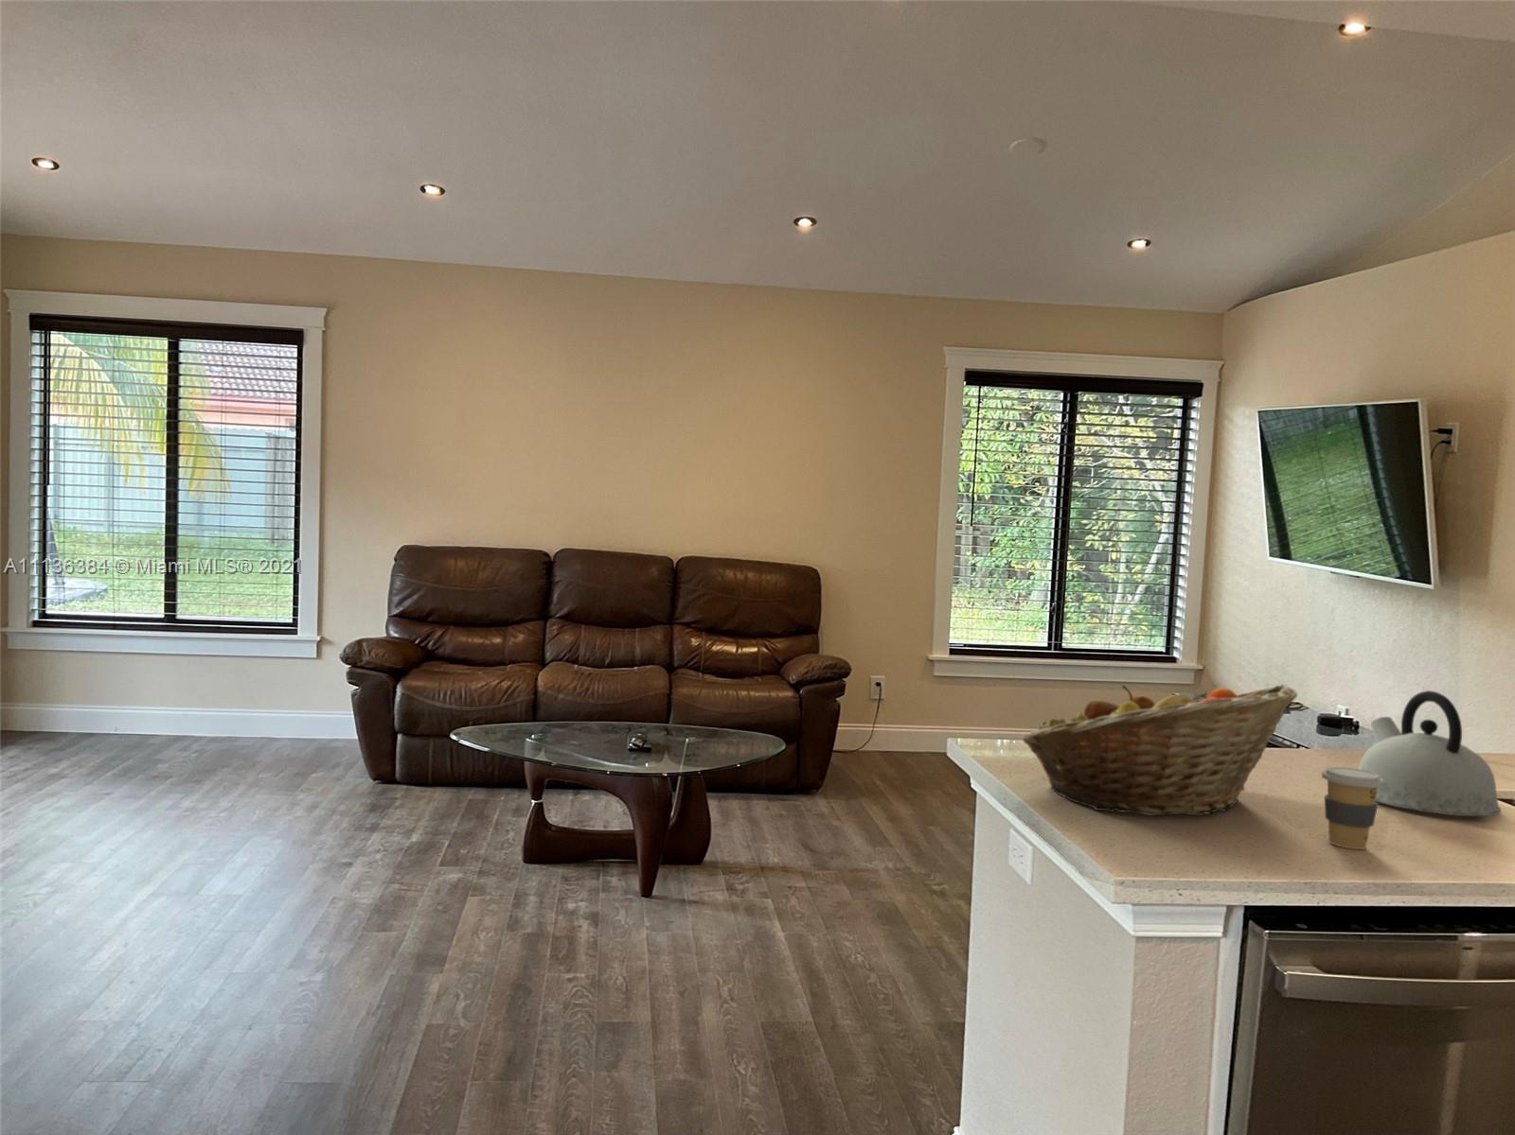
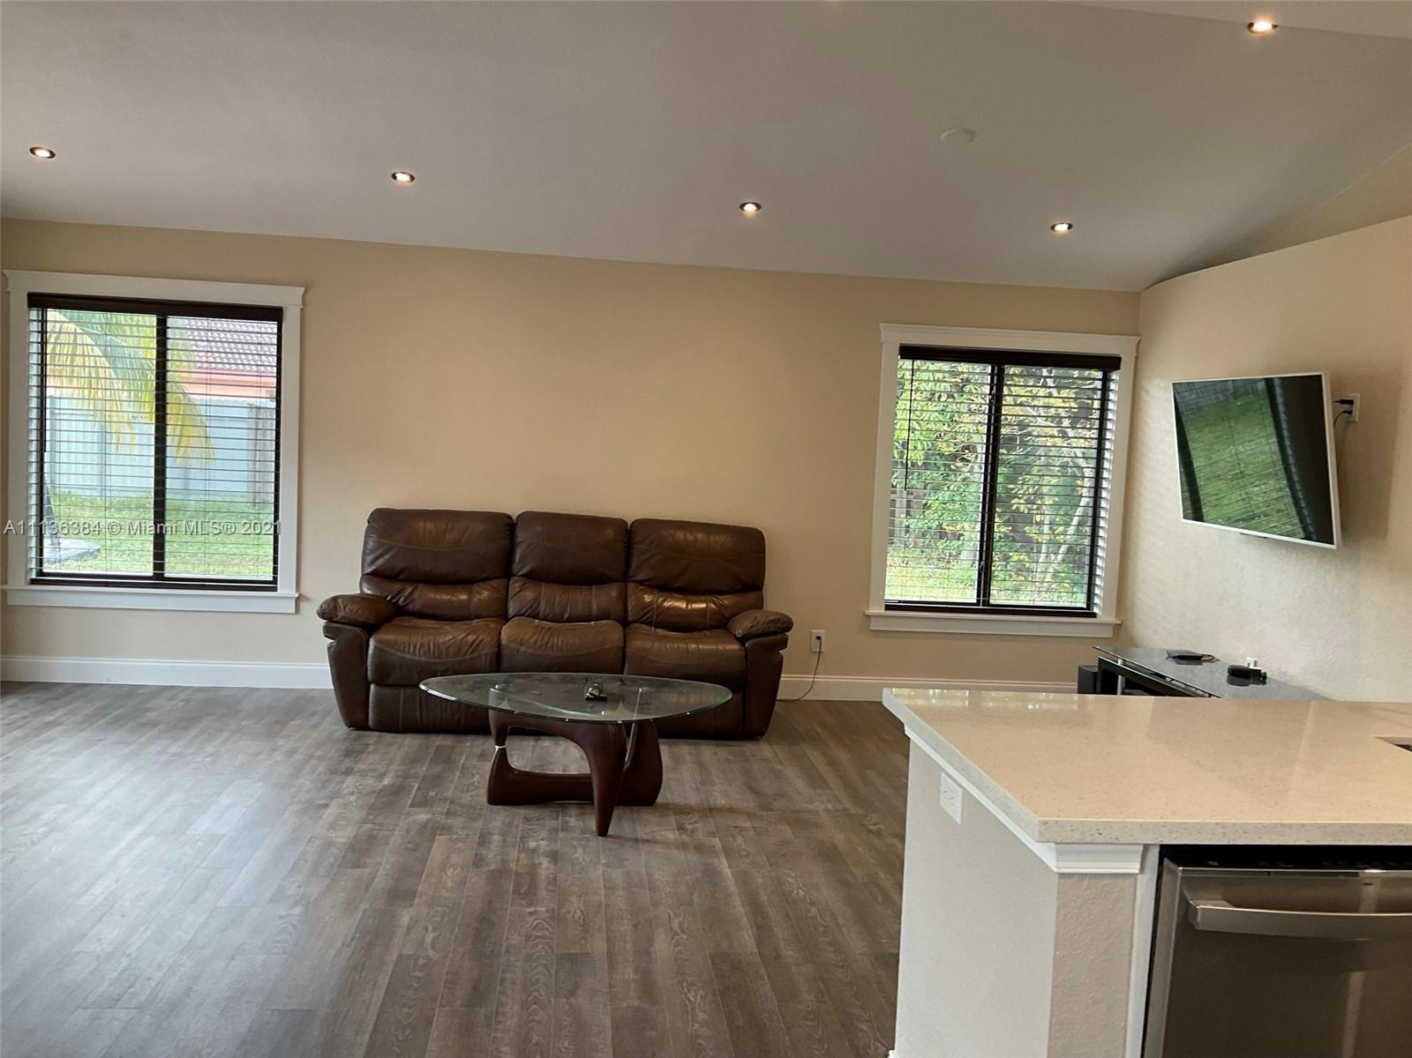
- kettle (1423, 744)
- coffee cup (1349, 808)
- fruit basket (1158, 736)
